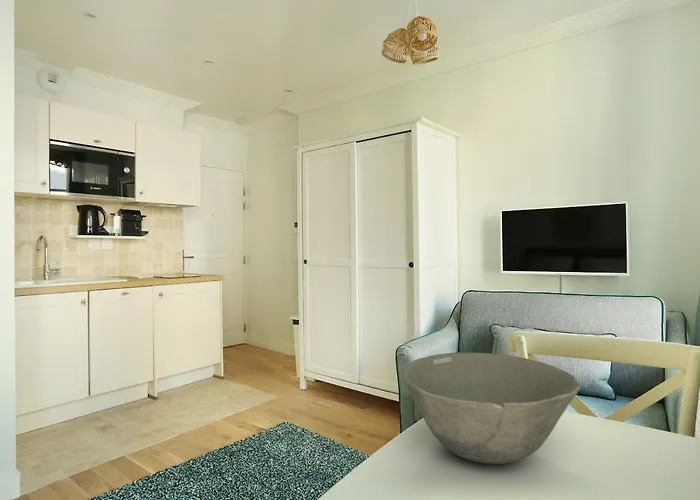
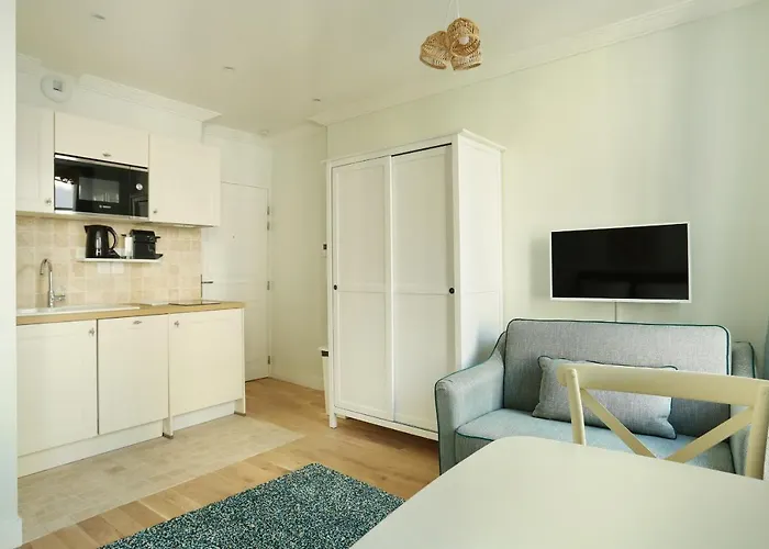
- bowl (486, 411)
